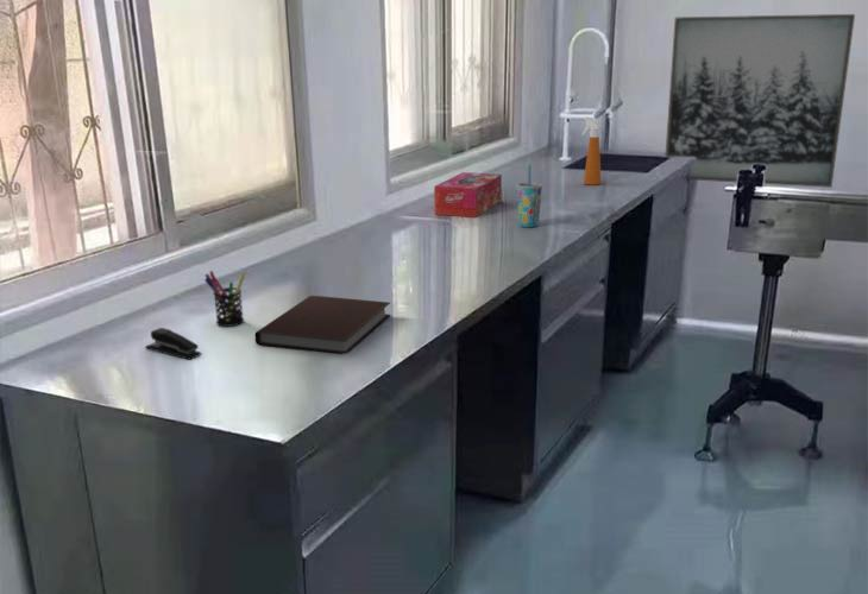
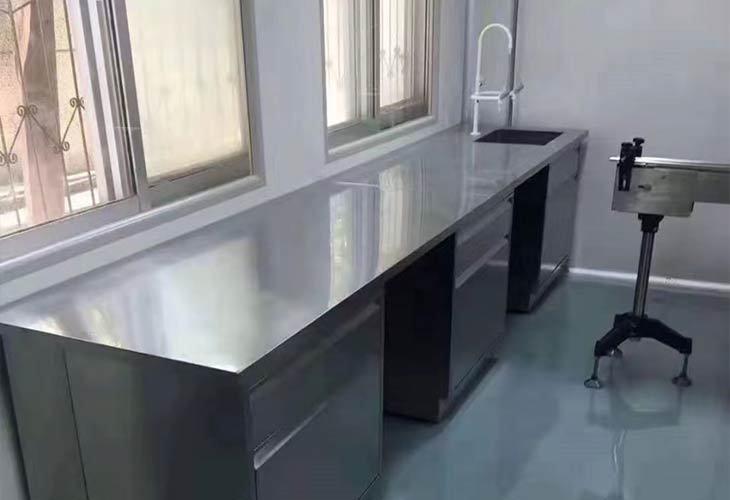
- tissue box (468, 194)
- pen holder (227, 296)
- notebook (326, 322)
- wall art (753, 101)
- spray bottle (590, 150)
- cup (529, 195)
- stapler (172, 342)
